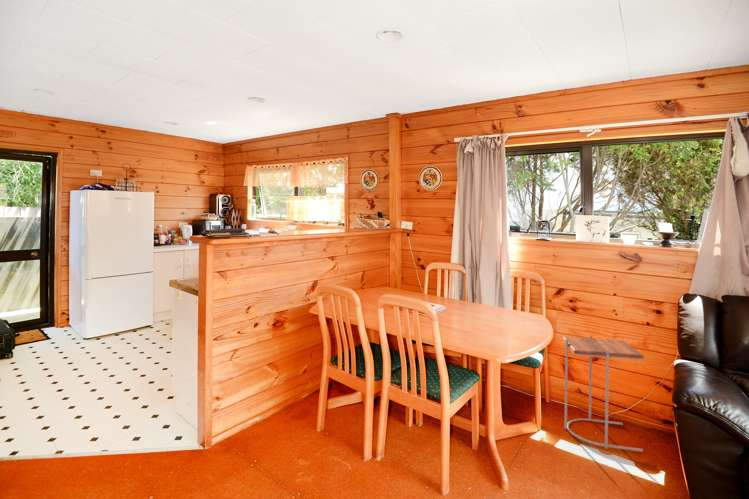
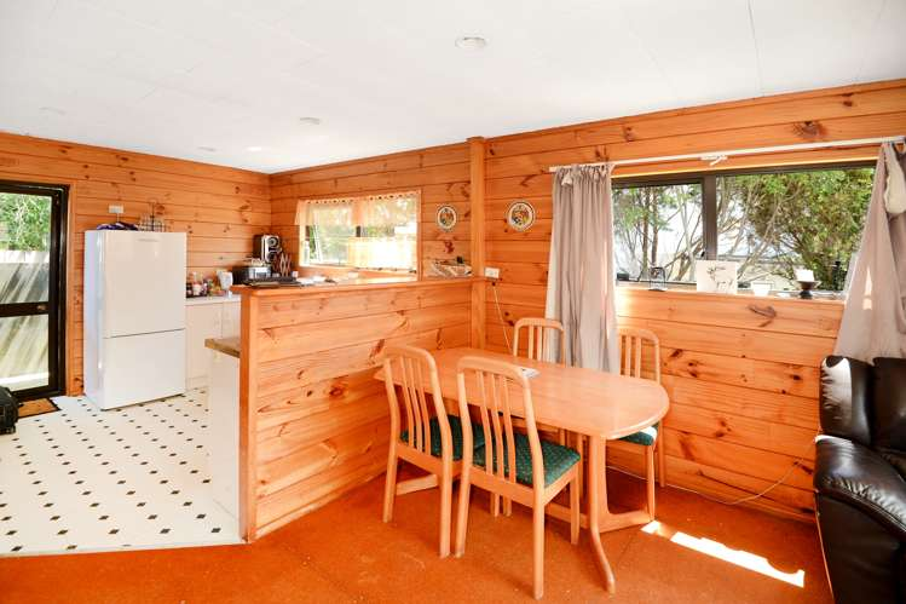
- side table (591, 387)
